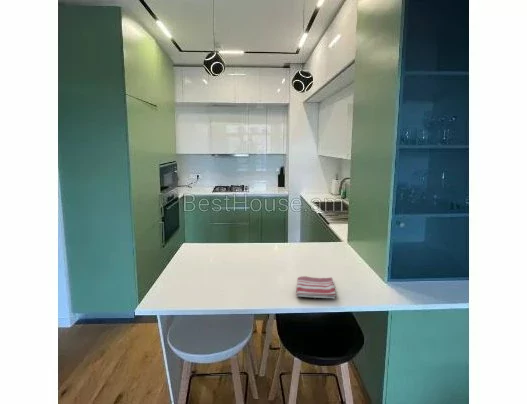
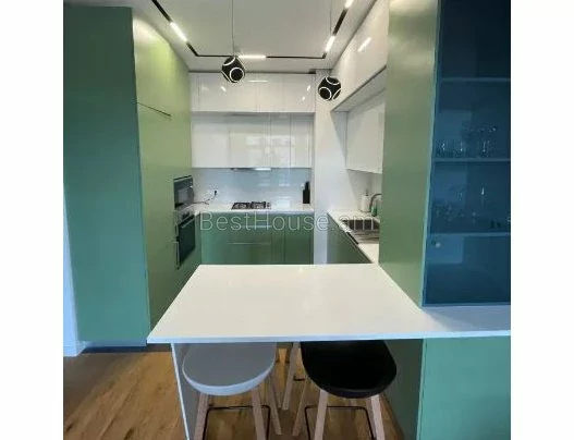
- dish towel (315, 286)
